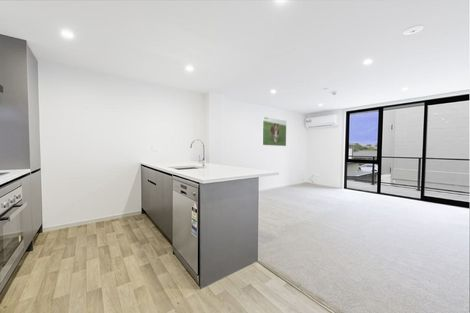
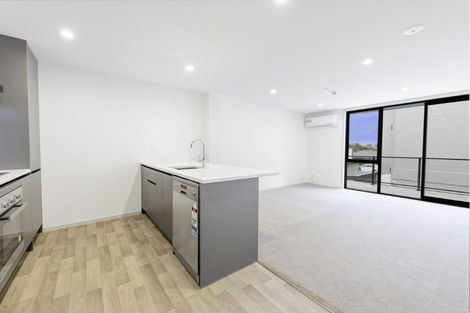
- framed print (274, 132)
